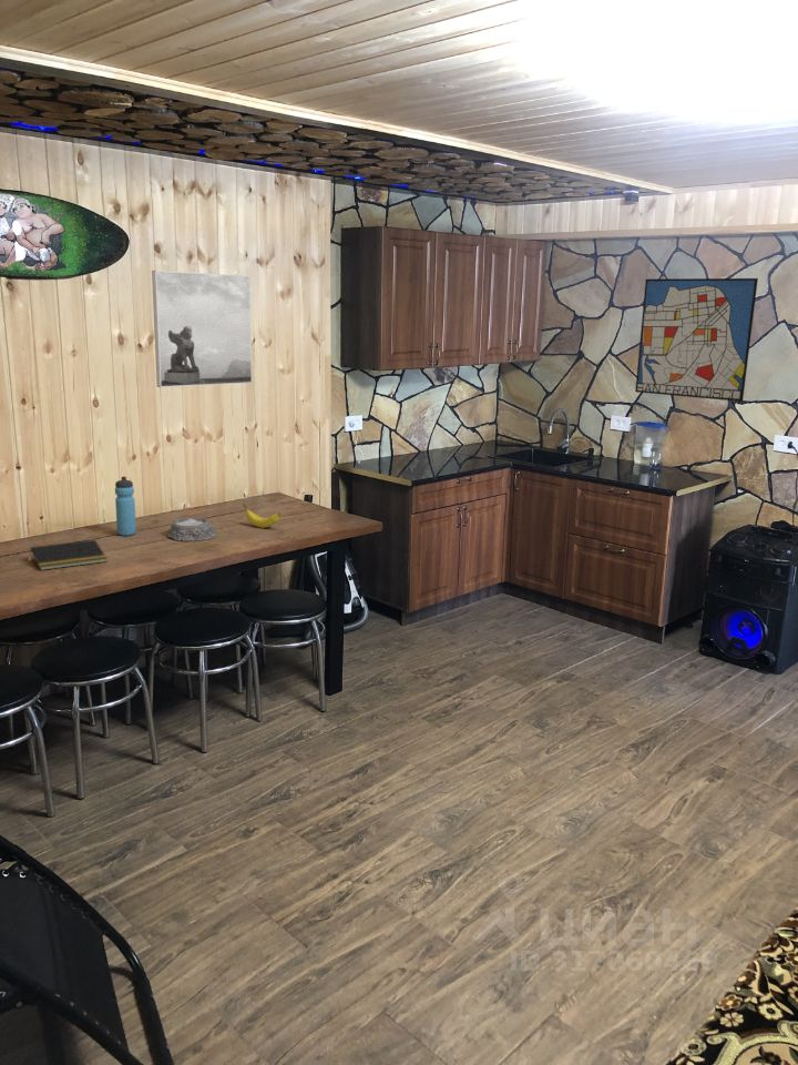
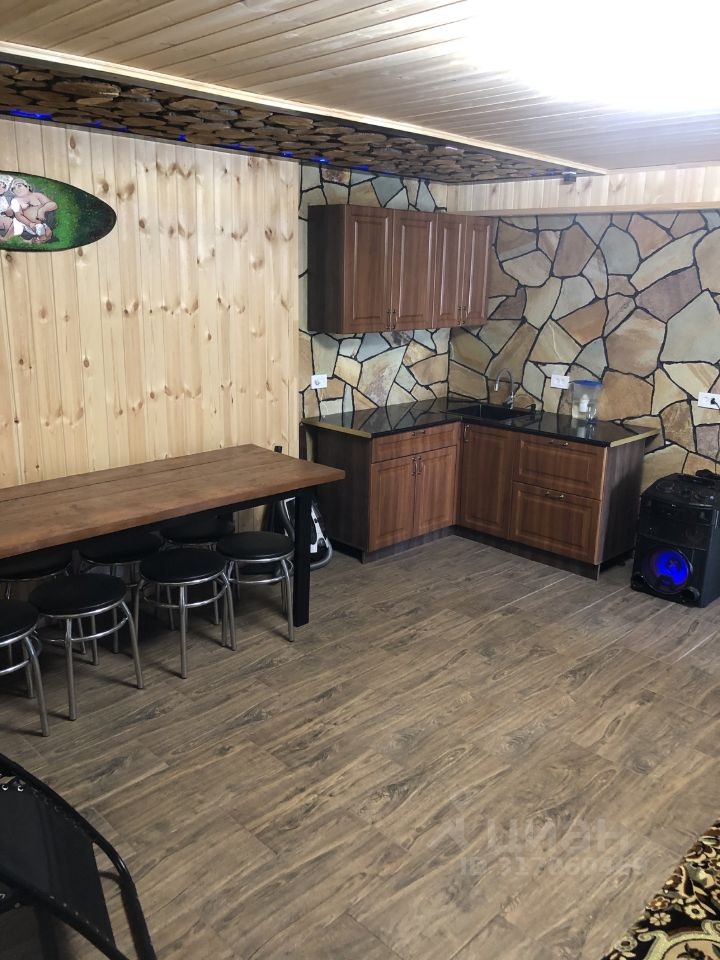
- mortar (192, 527)
- wall art (693, 338)
- notepad (69, 554)
- banana (260, 517)
- water bottle (125, 505)
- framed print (204, 329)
